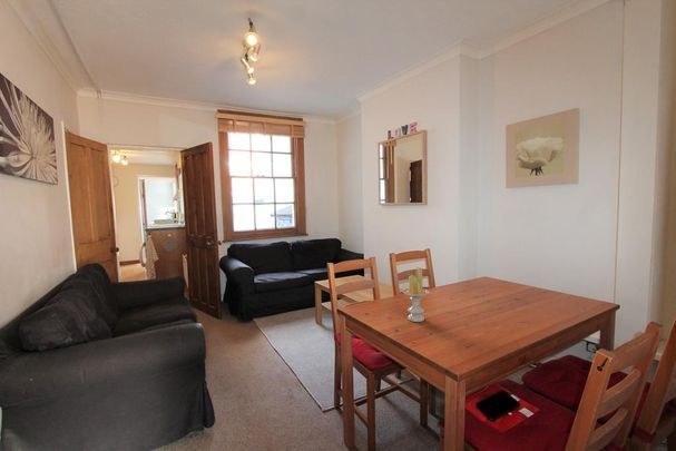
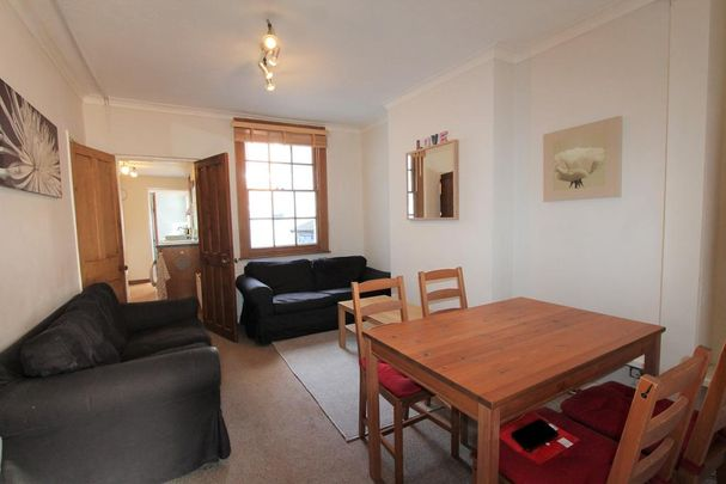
- candle (415, 293)
